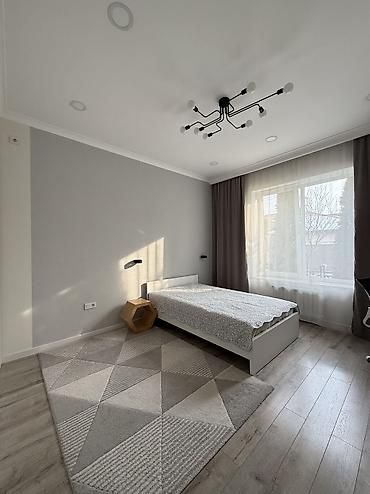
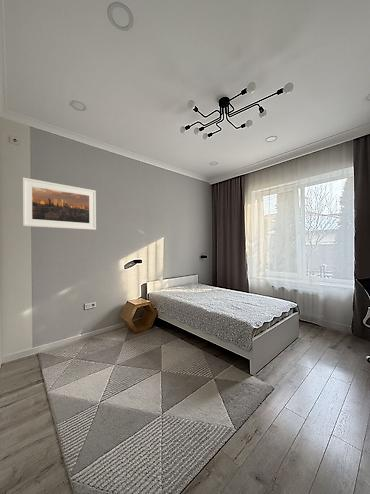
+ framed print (63, 206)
